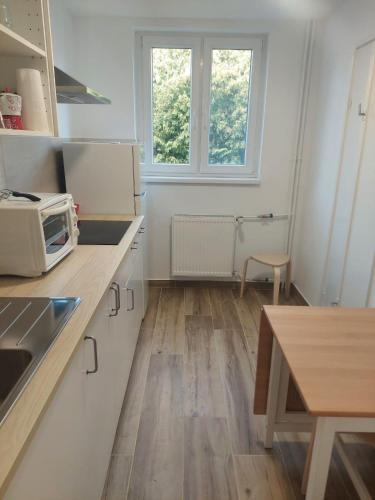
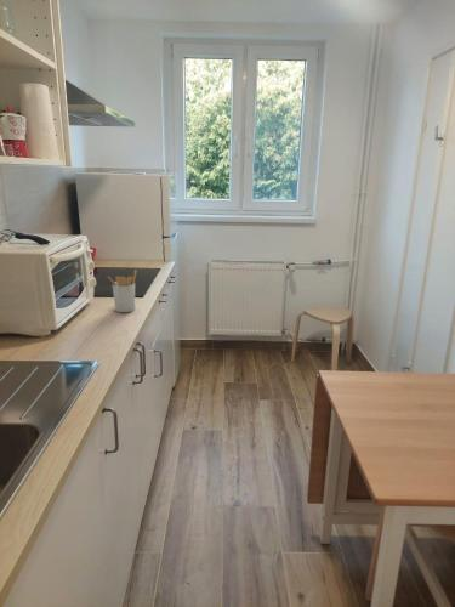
+ utensil holder (124, 291)
